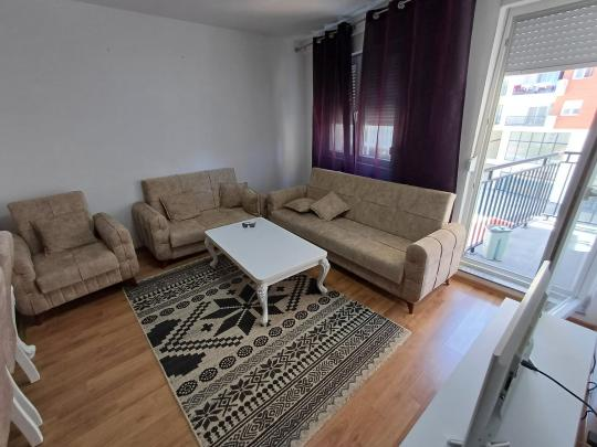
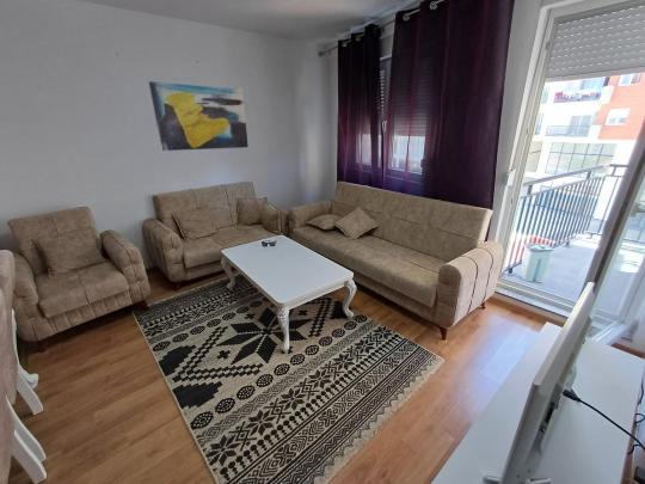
+ wall art (203, 118)
